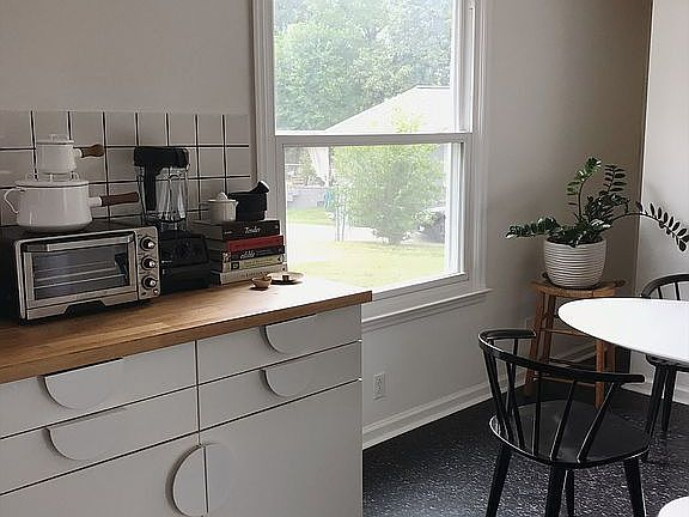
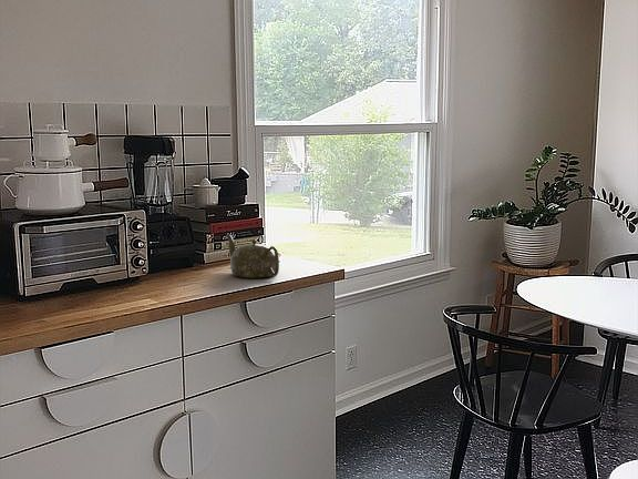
+ teapot (251, 255)
